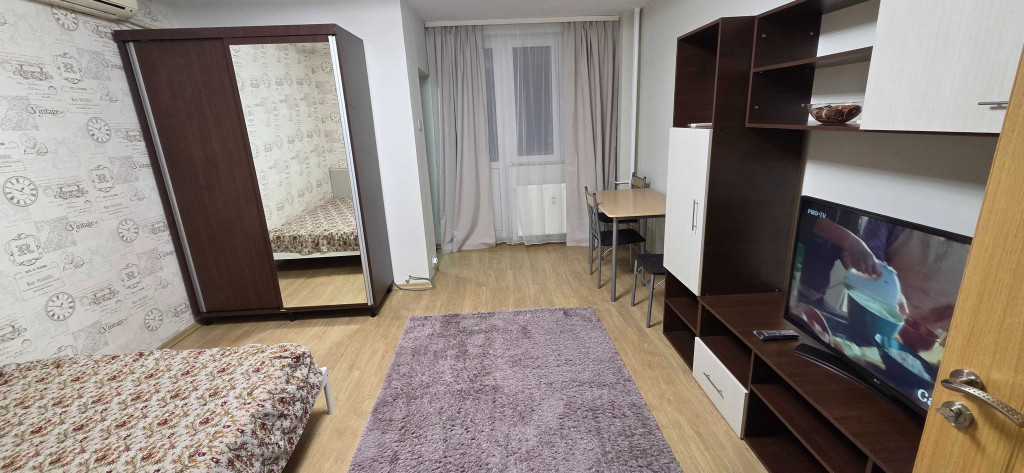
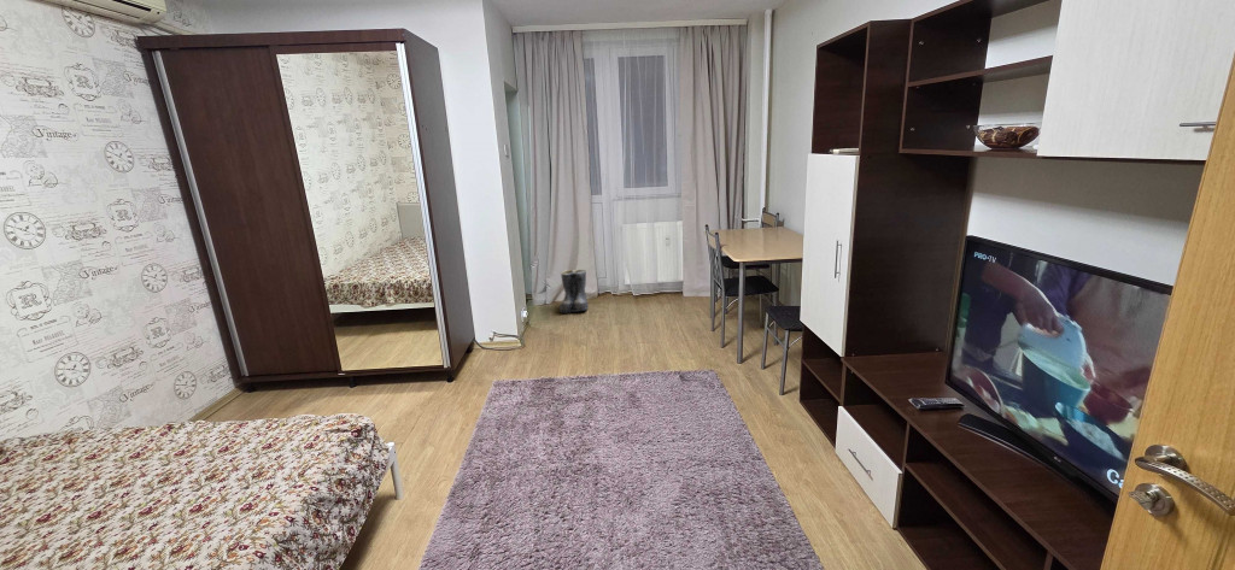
+ boots (573, 289)
